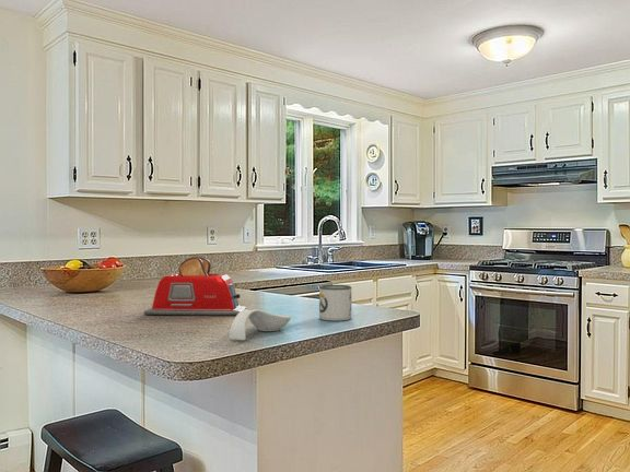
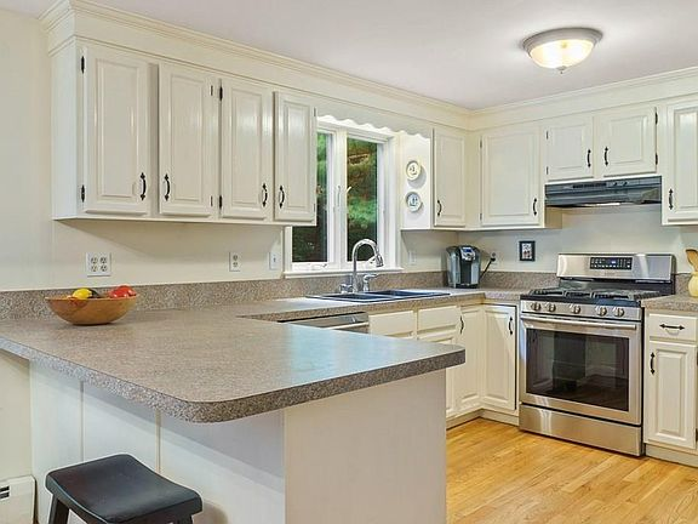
- spoon rest (259, 319)
- mug (337, 300)
- toaster (196, 284)
